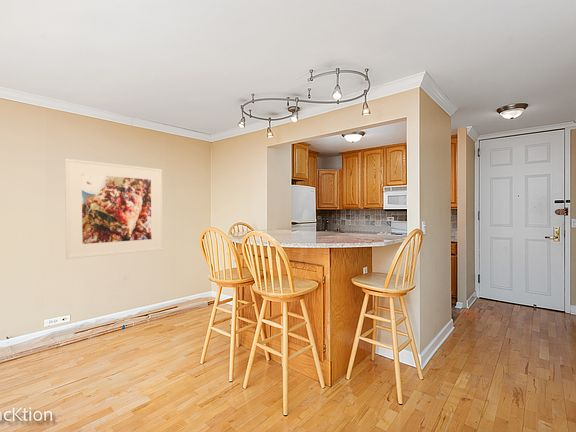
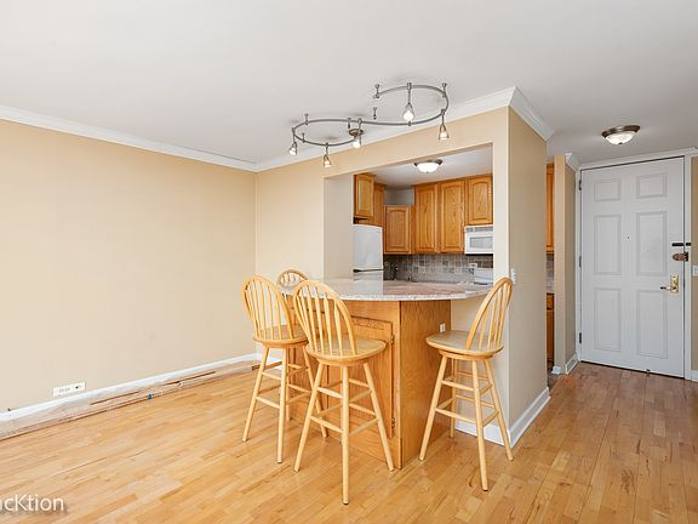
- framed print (119, 209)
